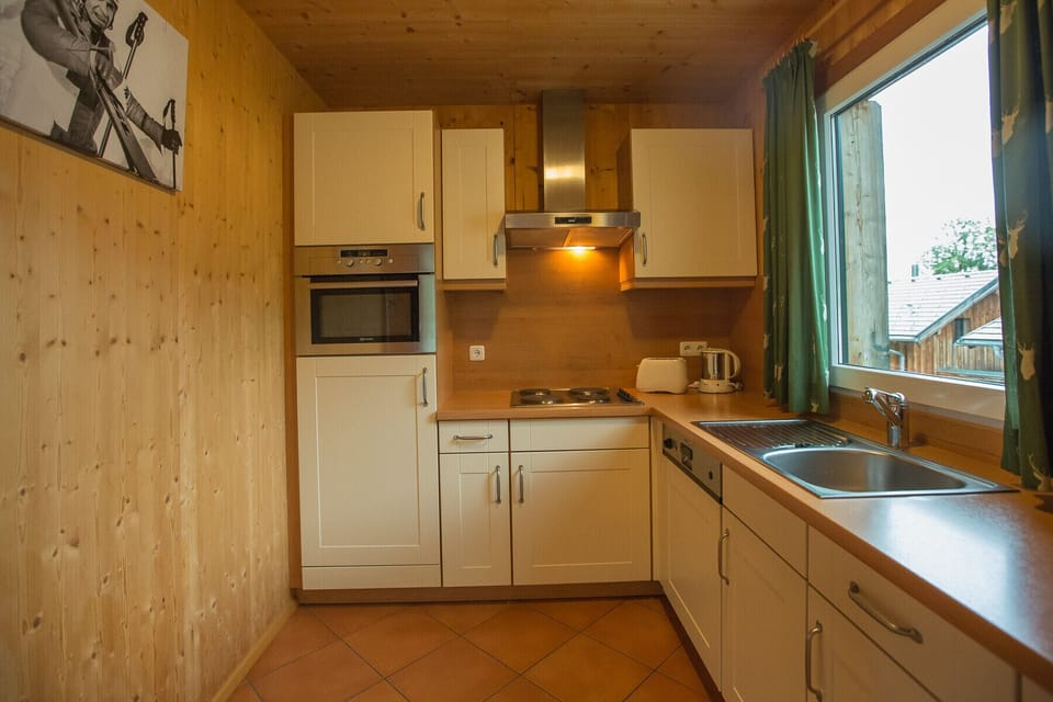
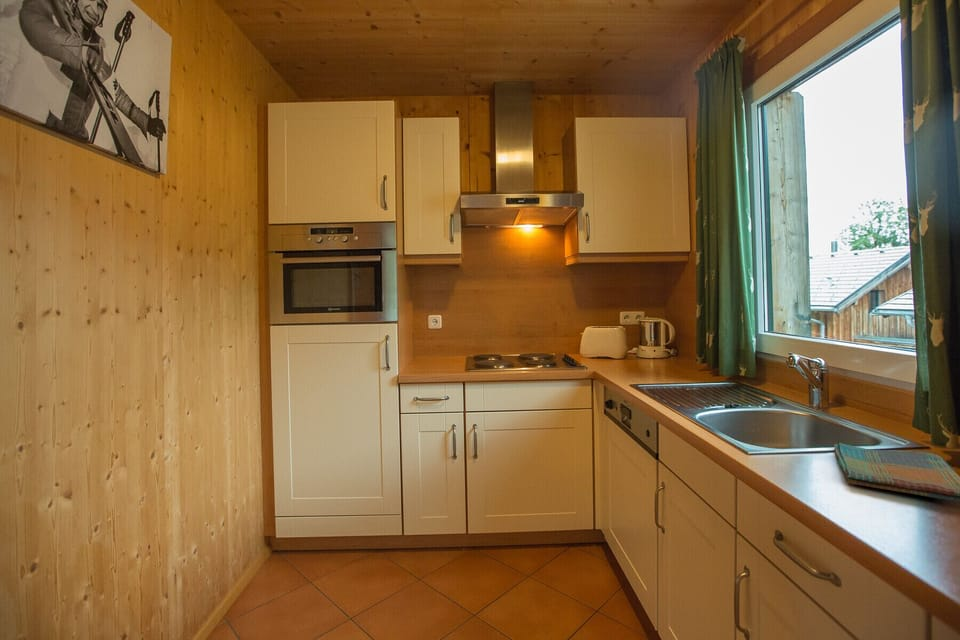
+ dish towel (896, 468)
